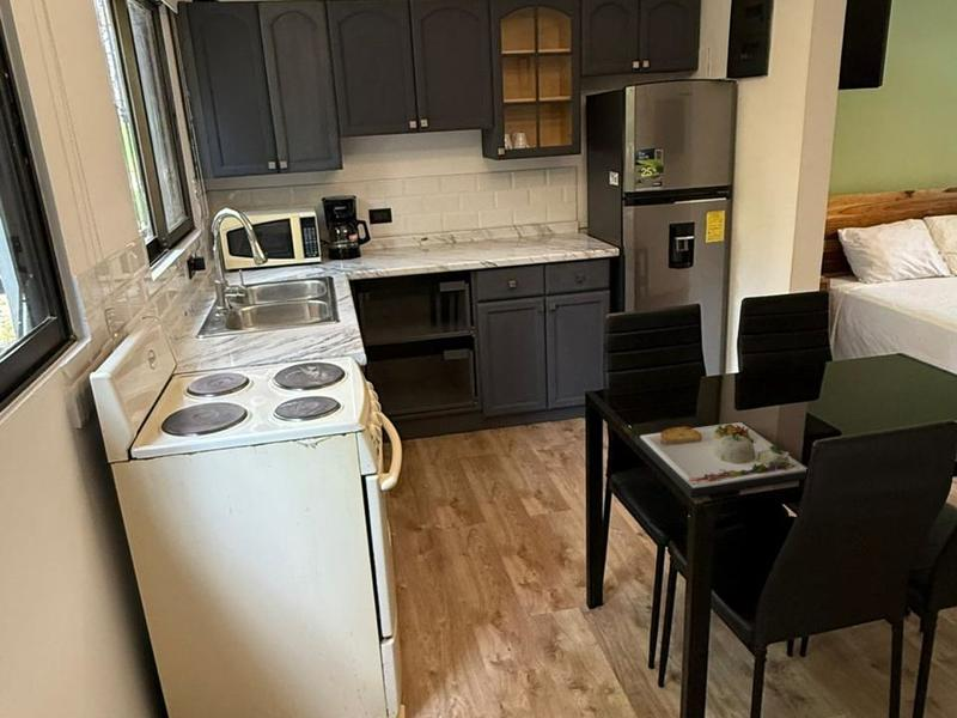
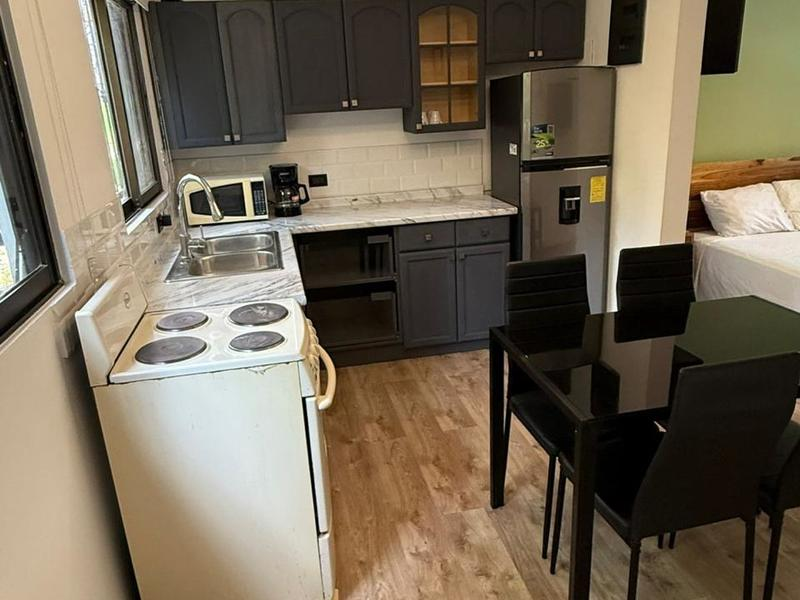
- dinner plate (719, 446)
